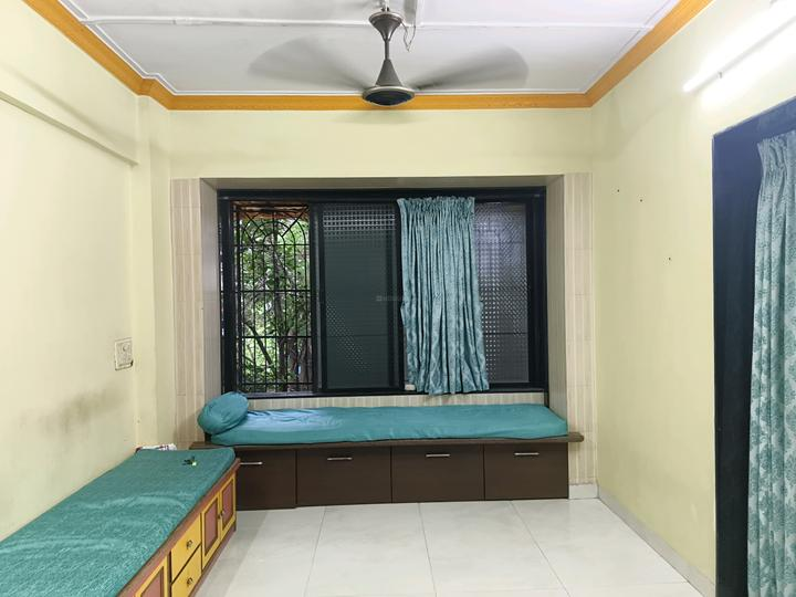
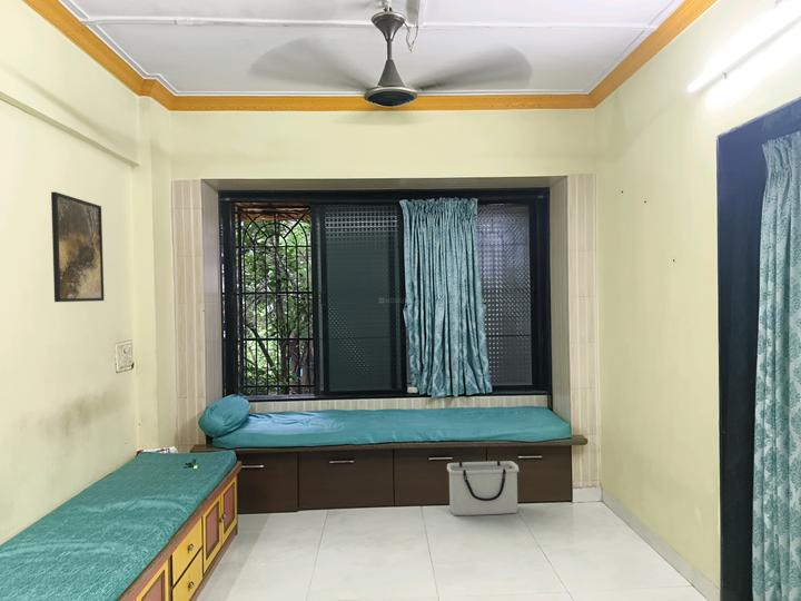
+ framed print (79, 250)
+ storage bin (483, 487)
